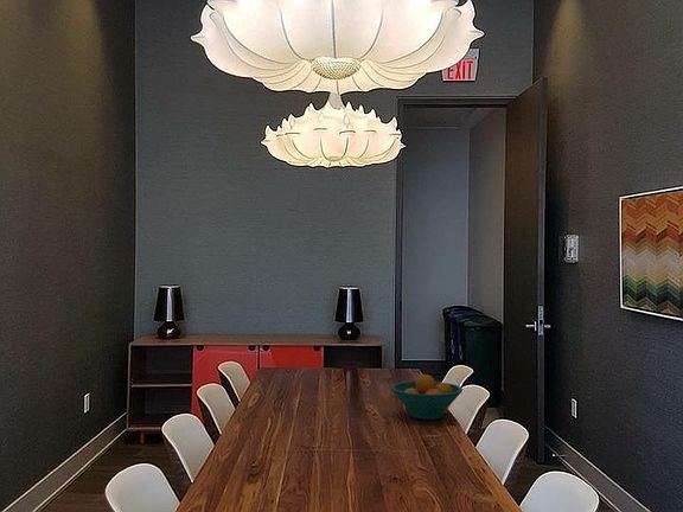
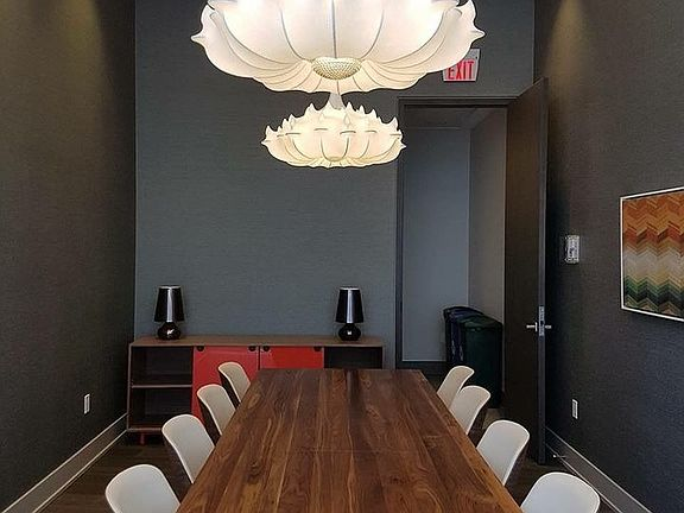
- fruit bowl (426, 395)
